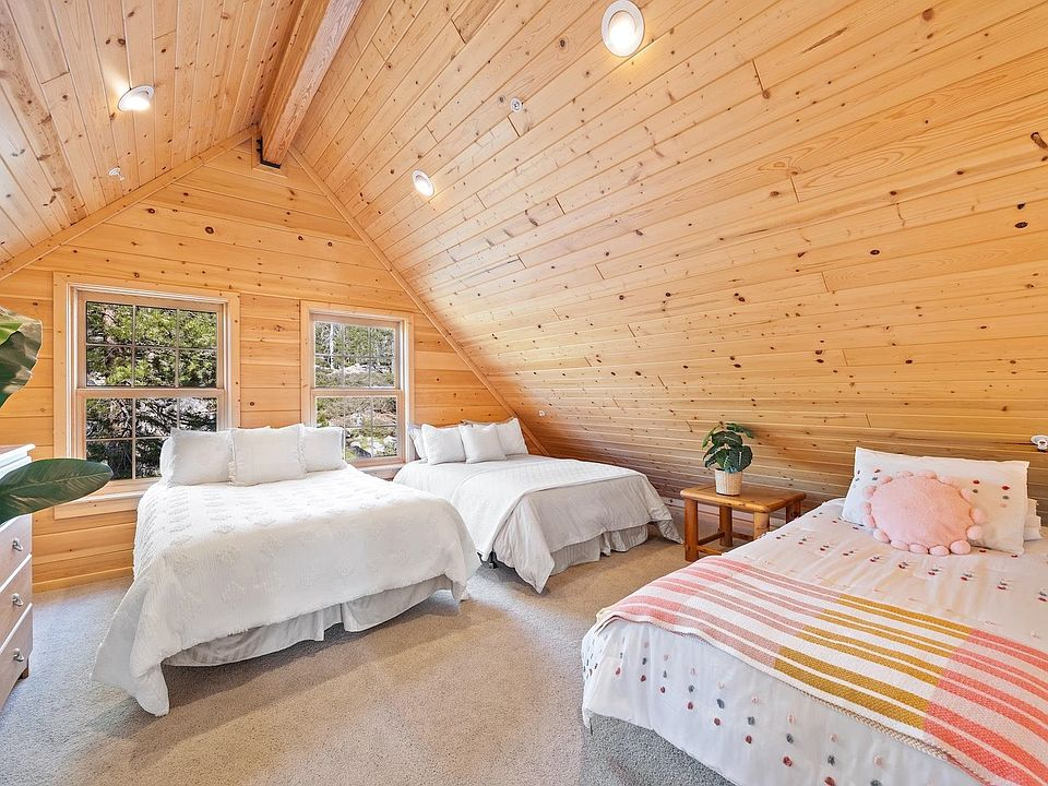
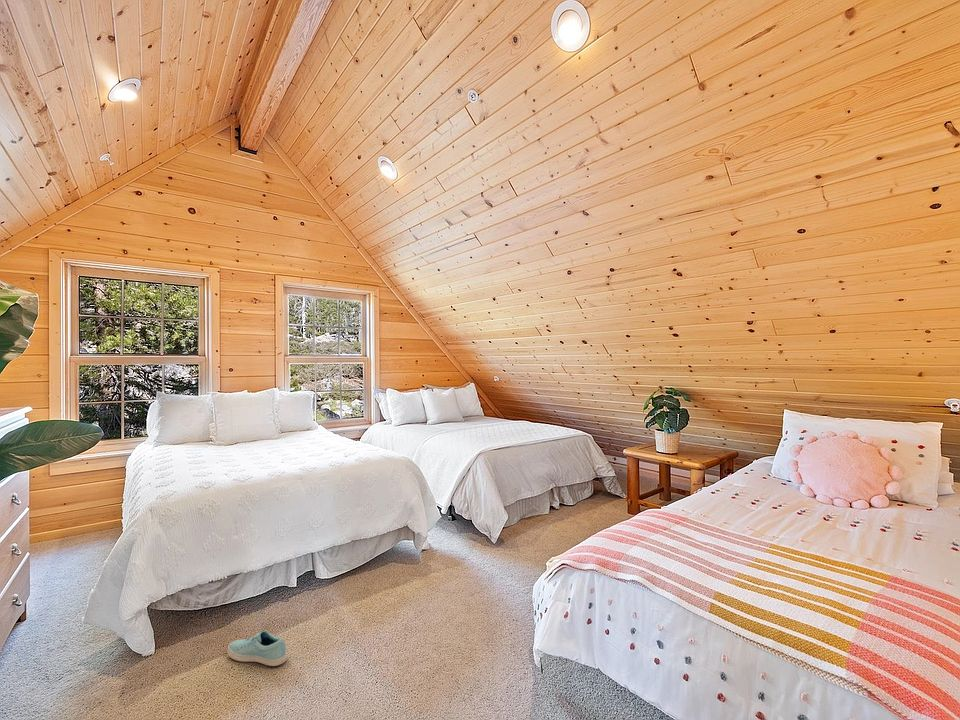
+ sneaker (258, 642)
